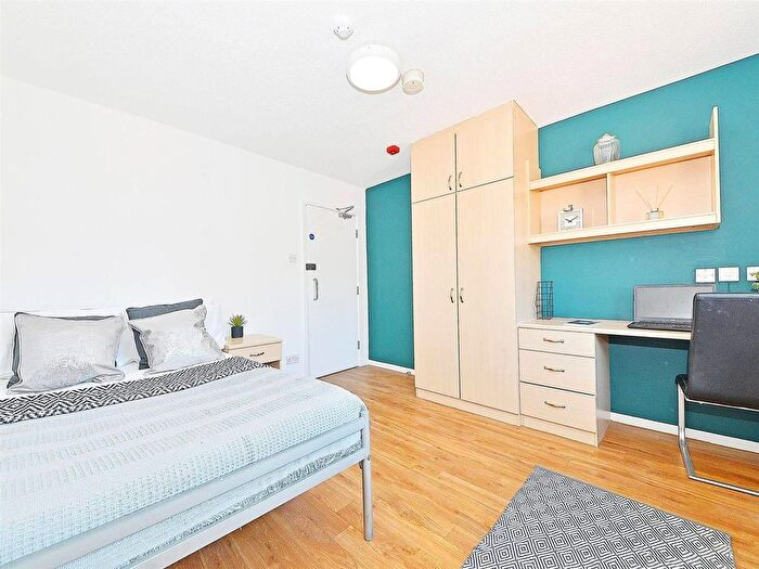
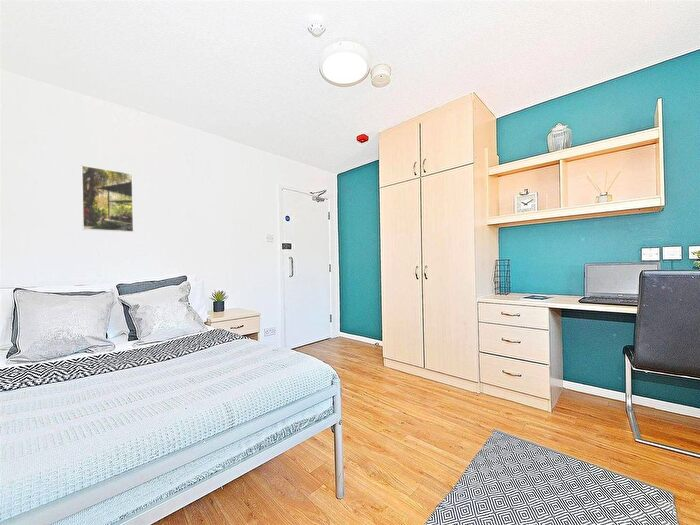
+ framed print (108, 200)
